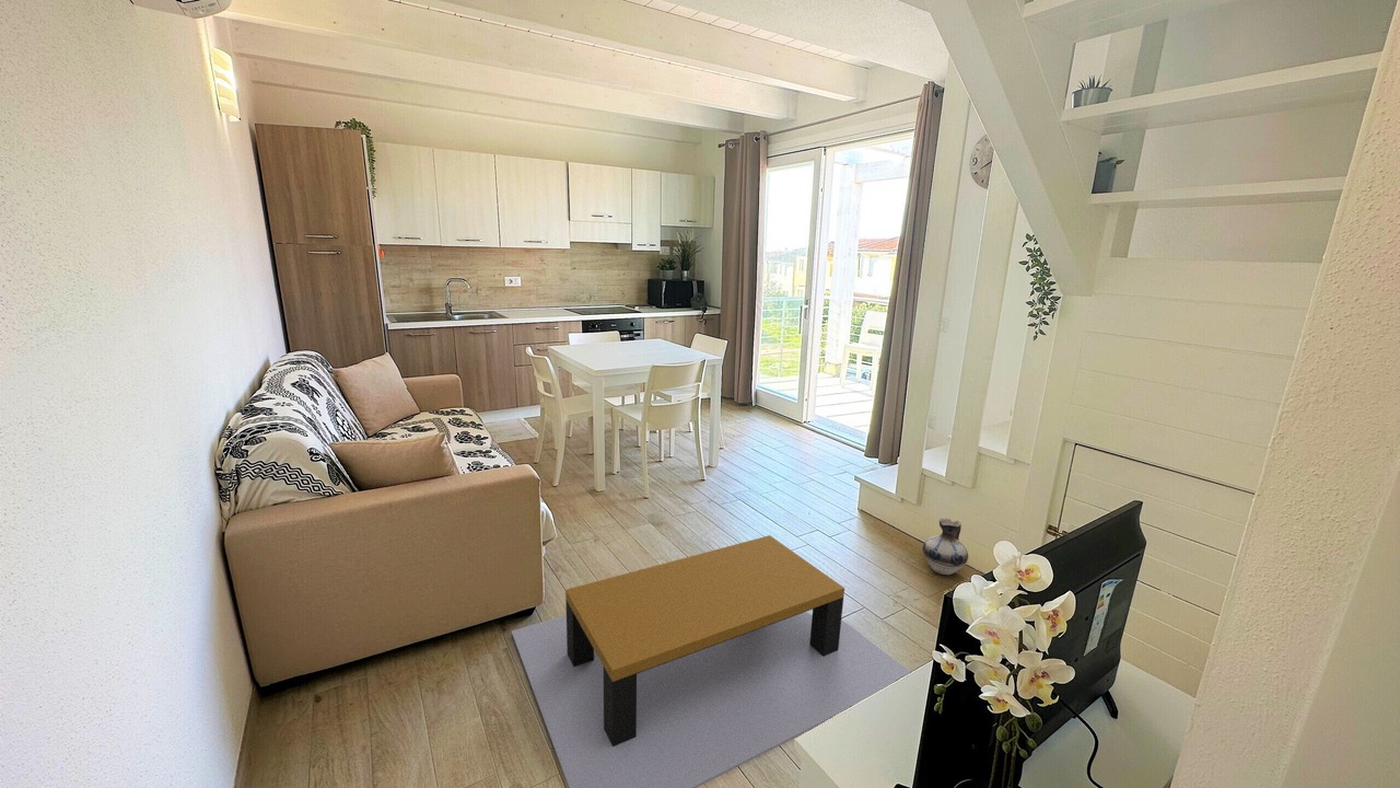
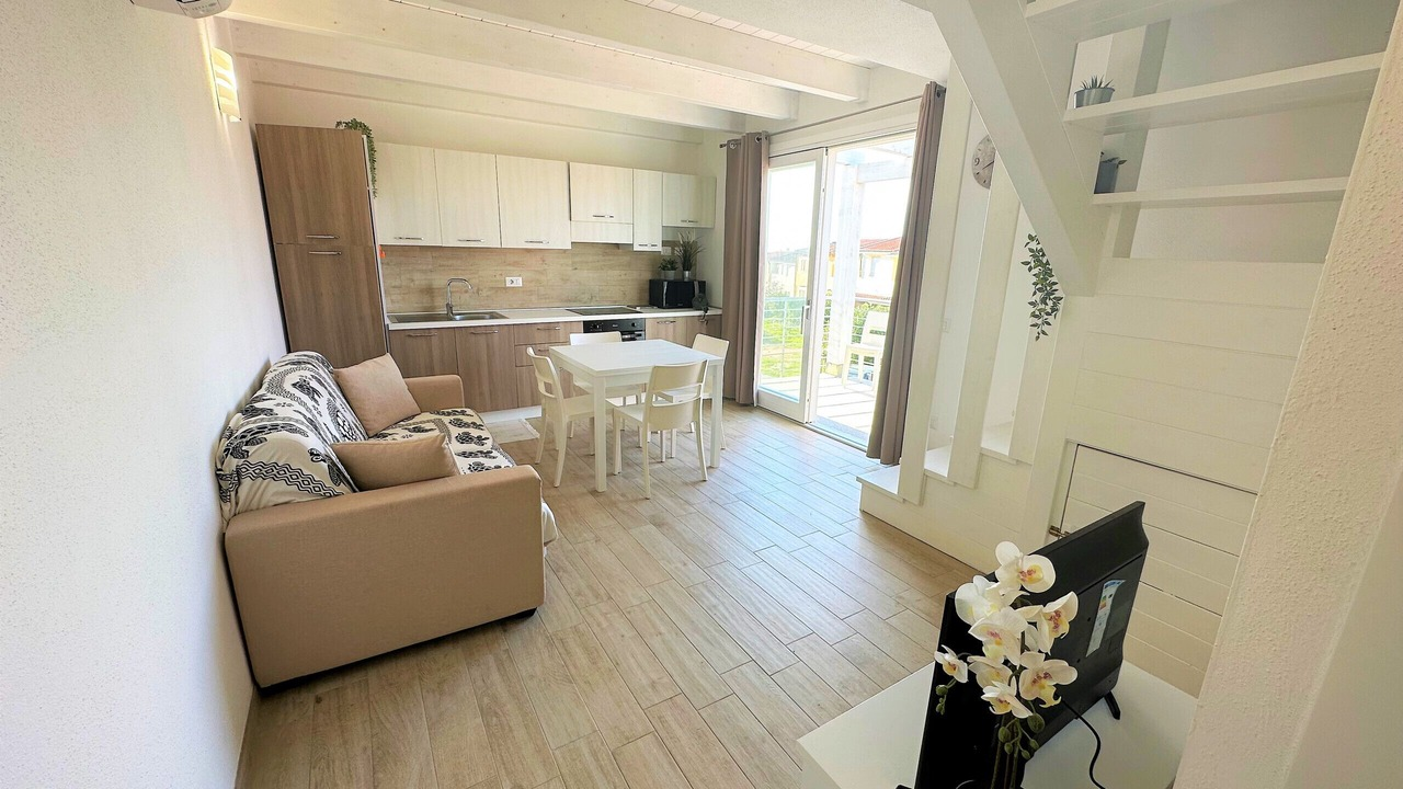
- coffee table (705, 622)
- ceramic jug (946, 545)
